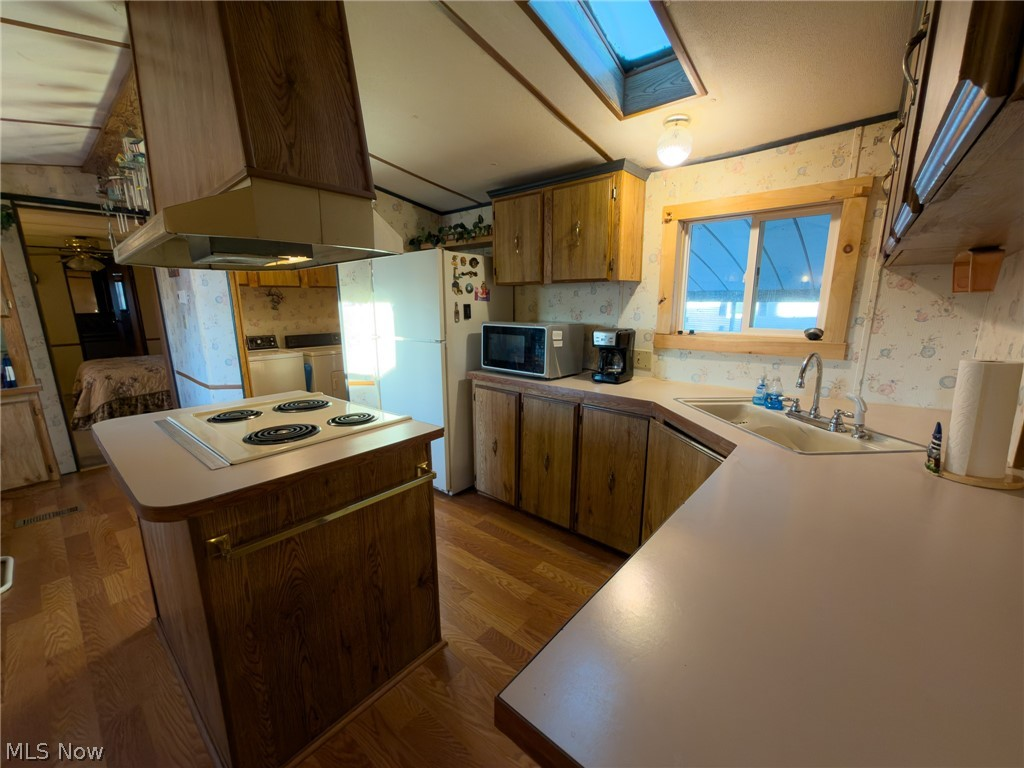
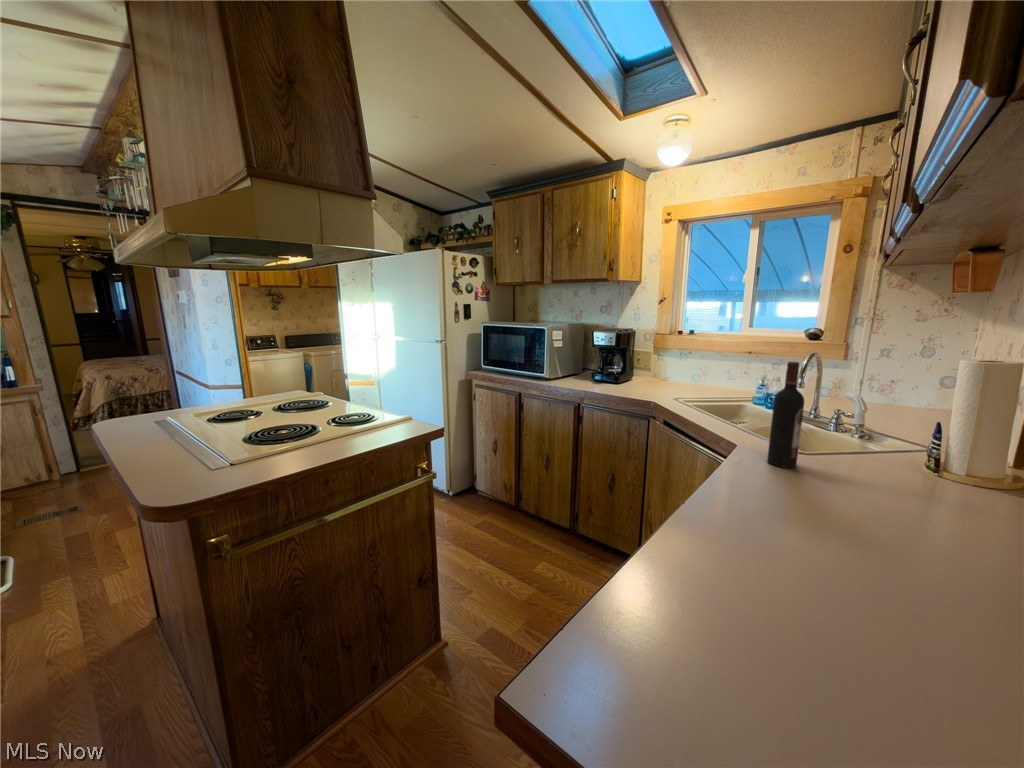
+ wine bottle (787, 413)
